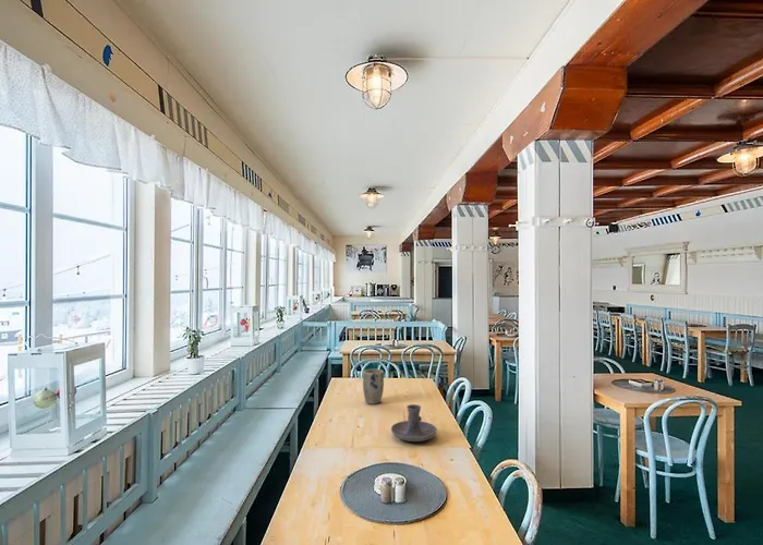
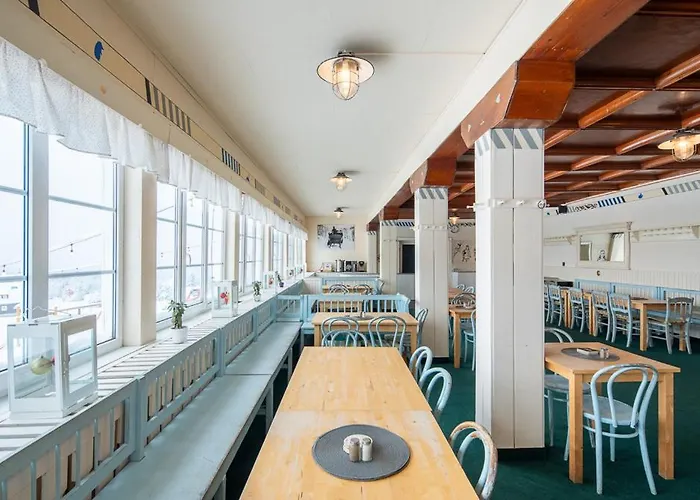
- plant pot (373, 386)
- candle holder (413, 420)
